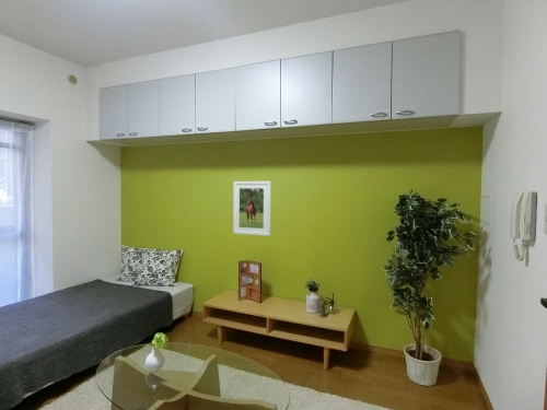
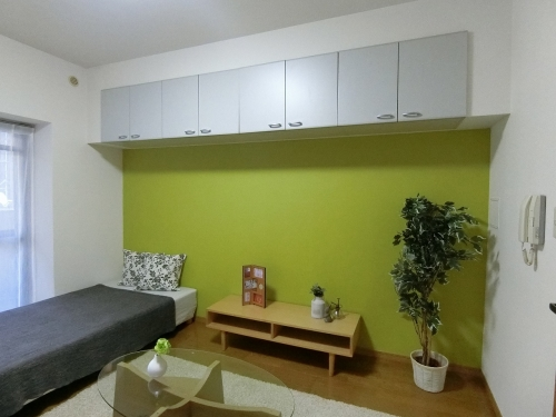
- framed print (251, 208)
